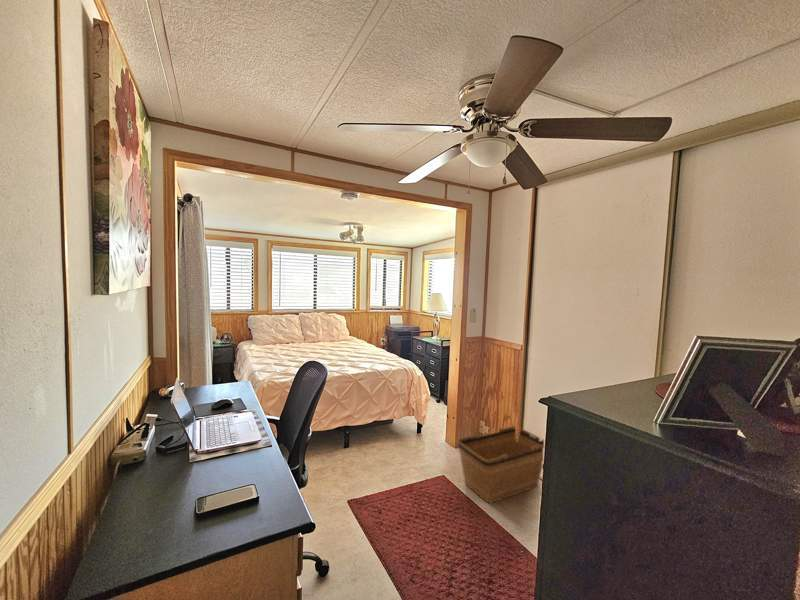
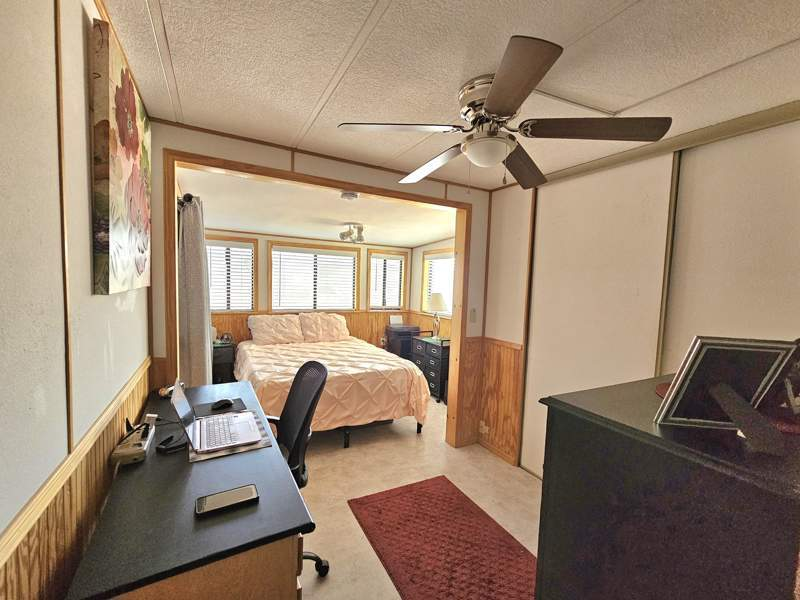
- bicycle basket (502, 462)
